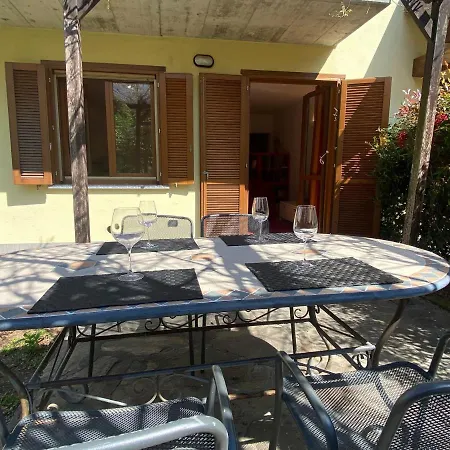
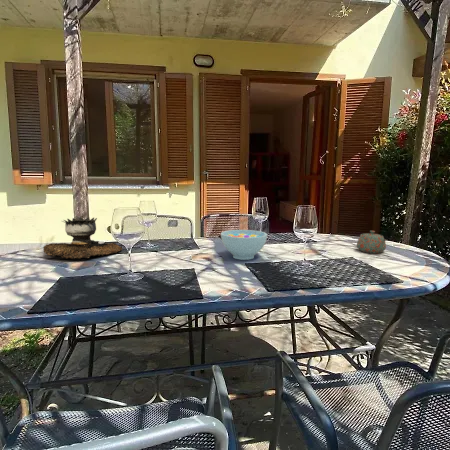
+ brazier (81, 235)
+ teapot (372, 241)
+ bowl (243, 245)
